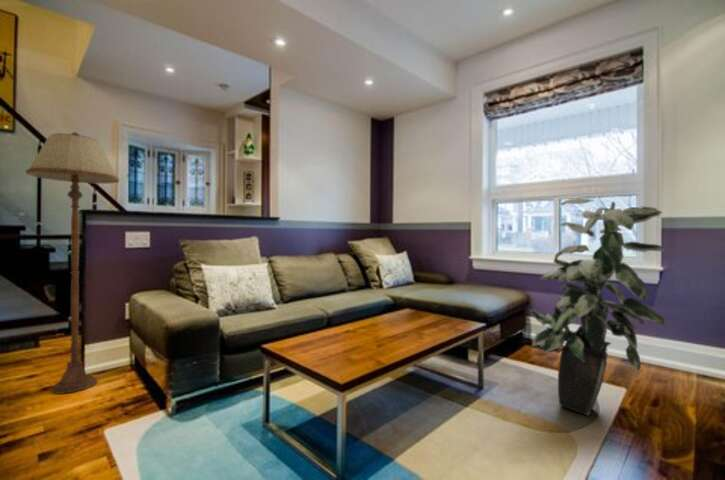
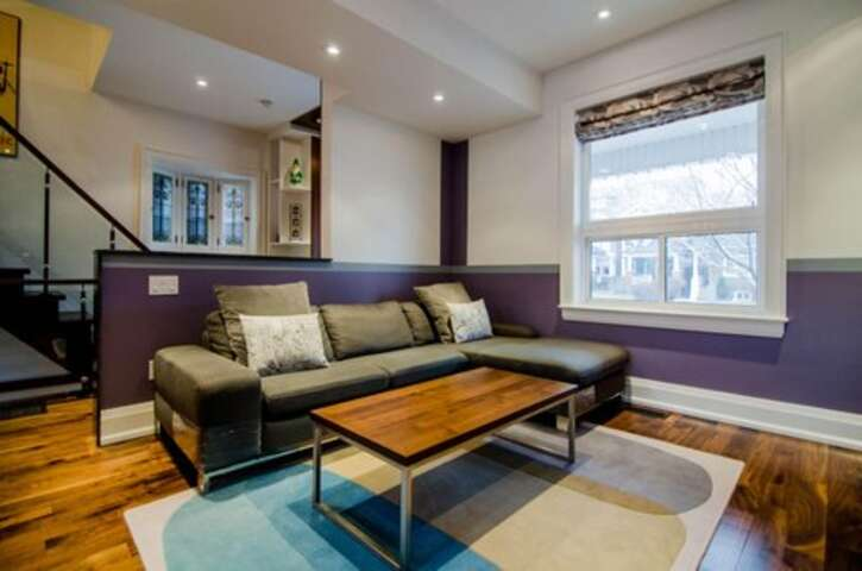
- floor lamp (75, 259)
- indoor plant (590, 303)
